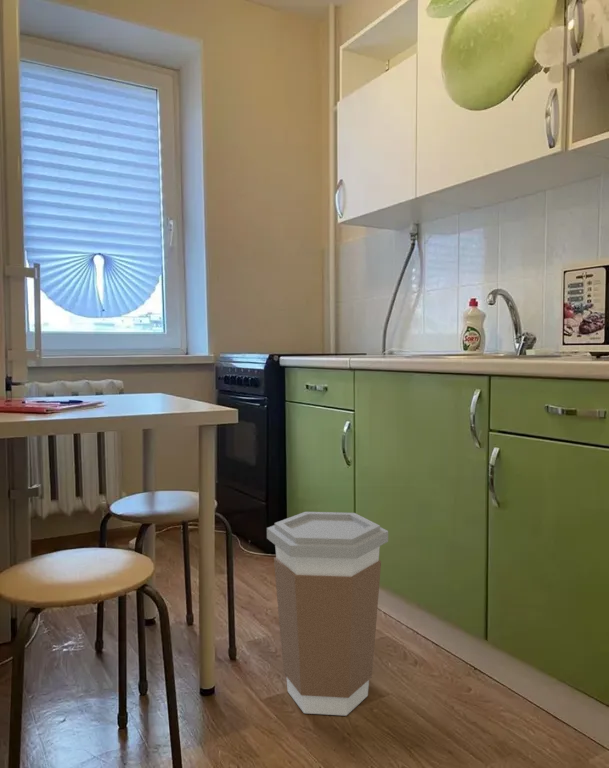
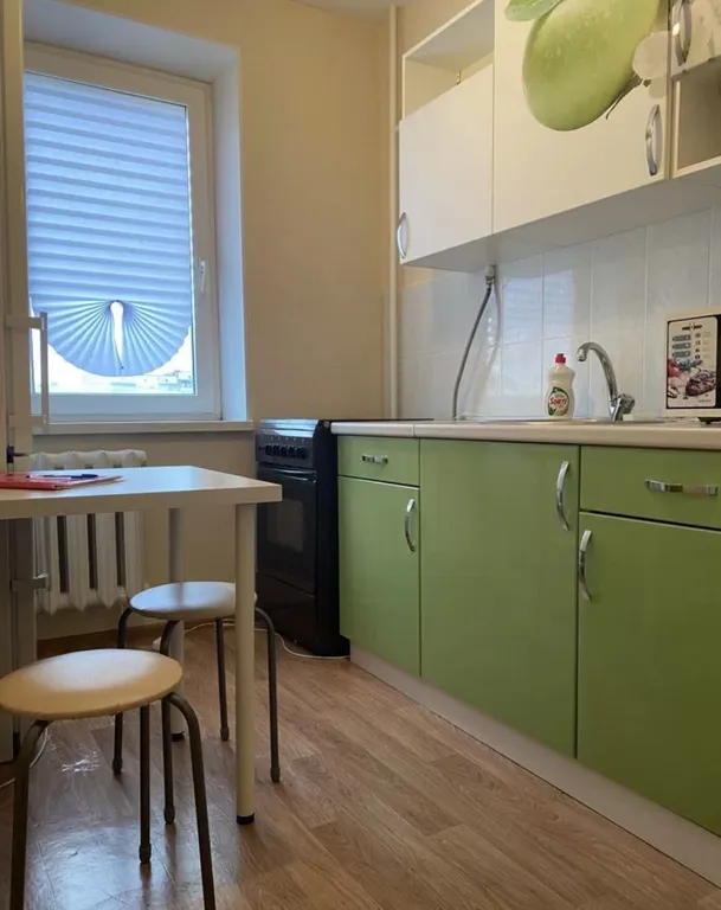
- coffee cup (327, 609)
